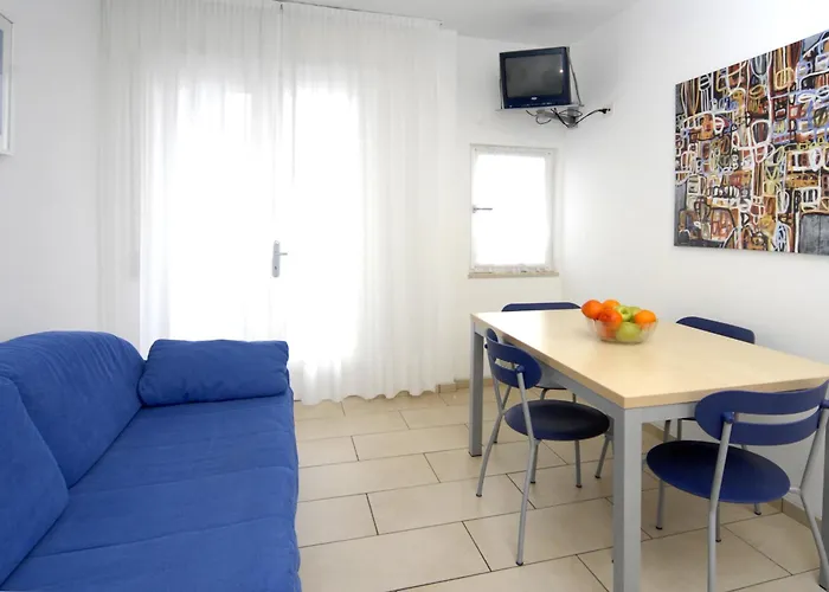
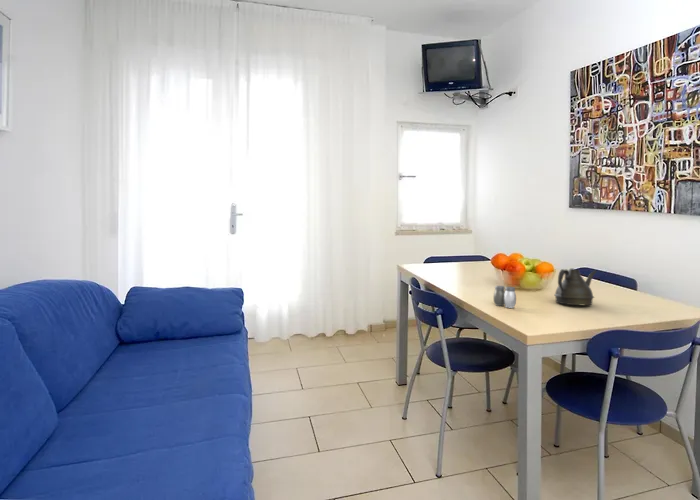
+ teapot (578, 285)
+ salt and pepper shaker (504, 296)
